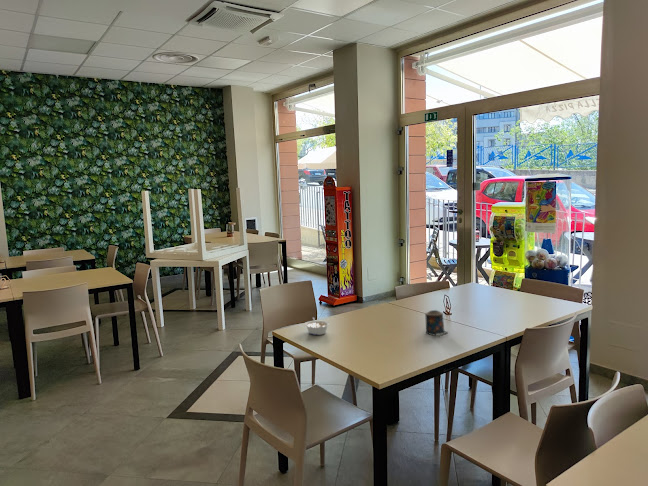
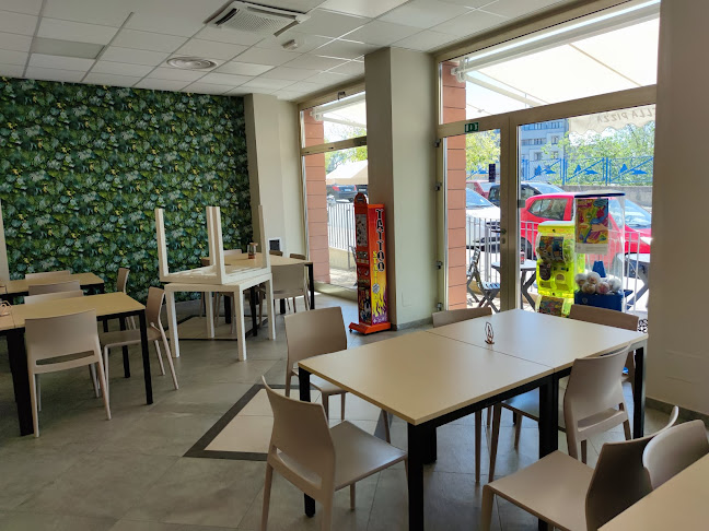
- candle (437, 321)
- legume (316, 327)
